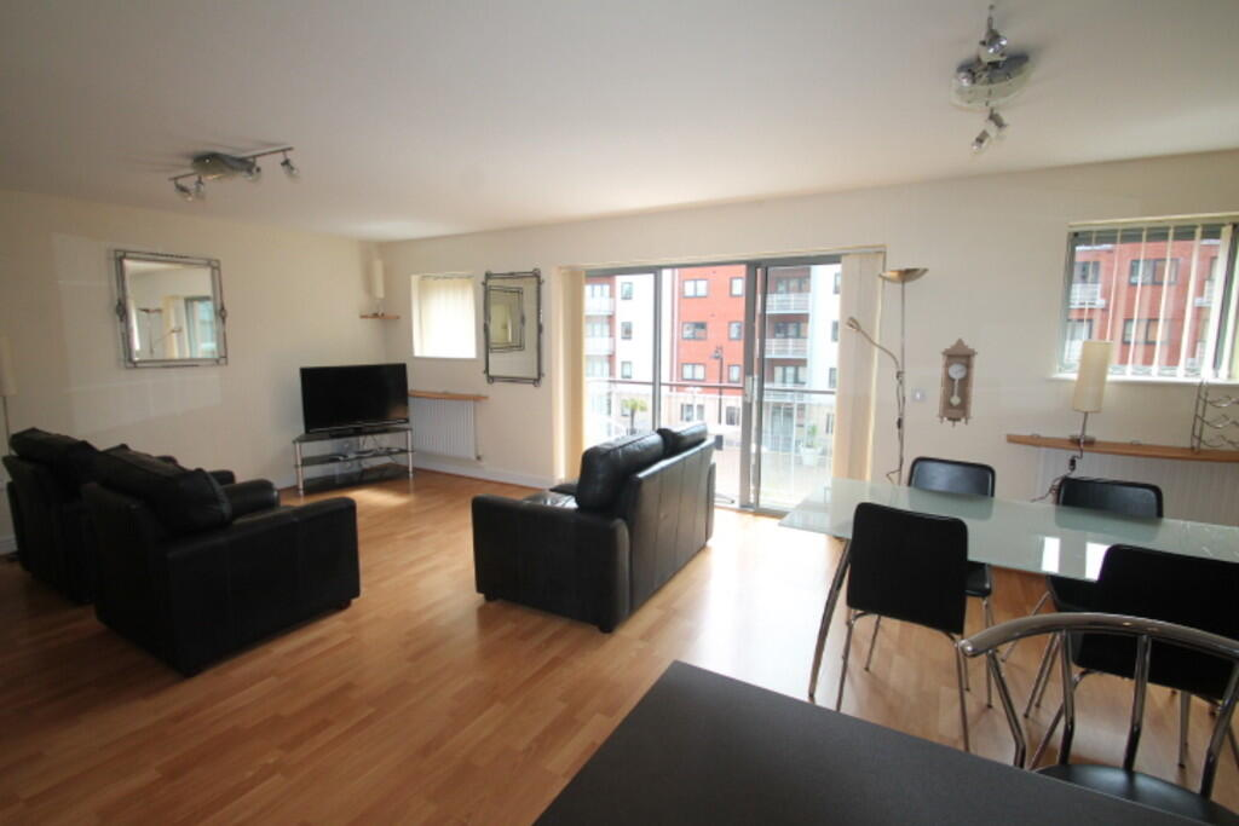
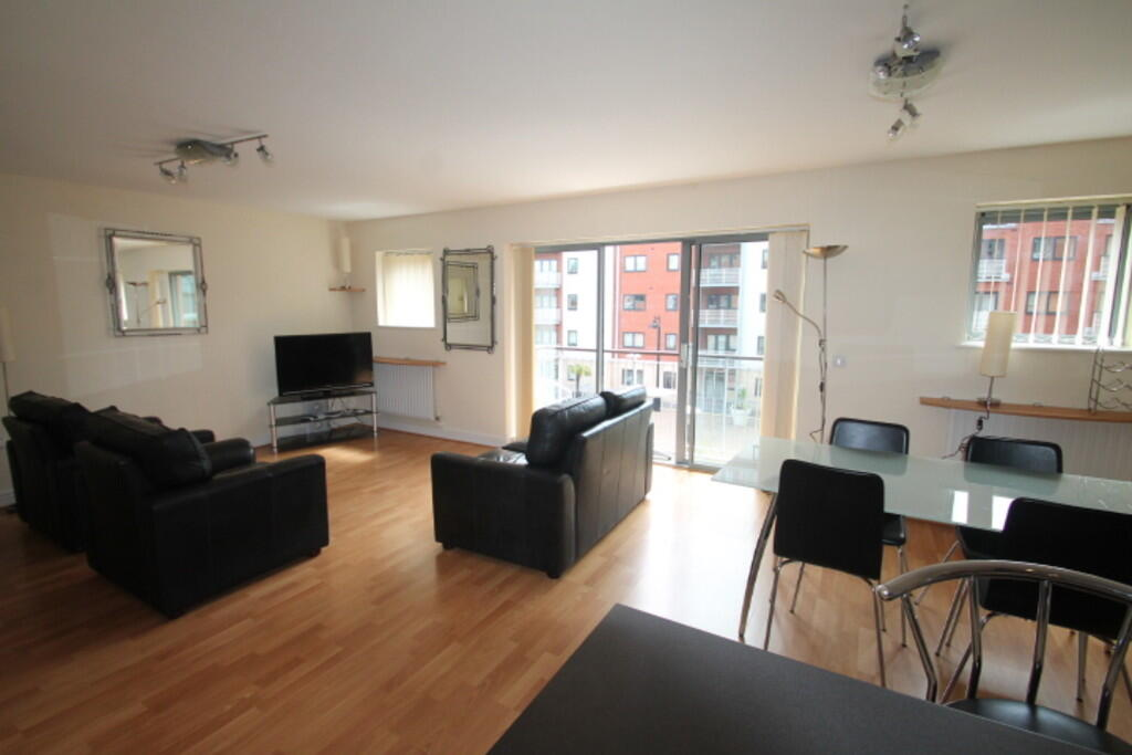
- pendulum clock (956, 382)
